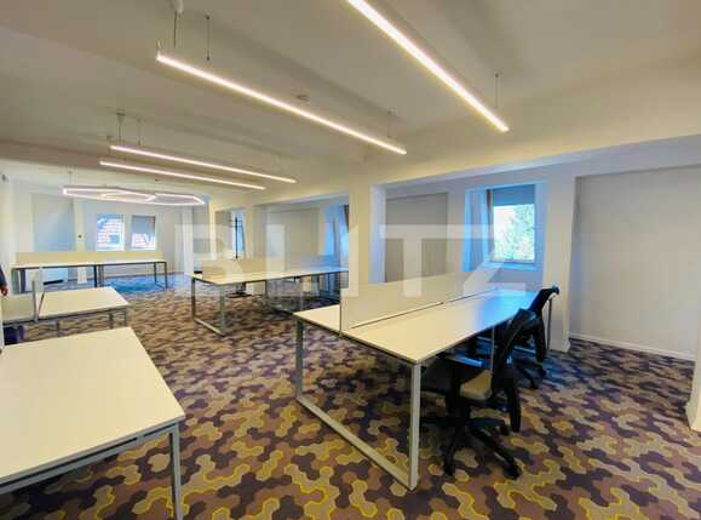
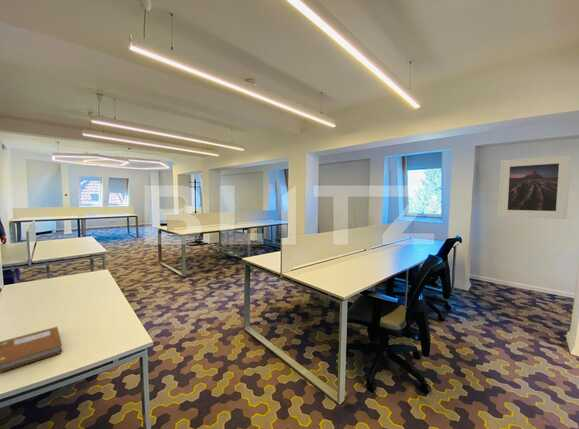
+ notebook (29, 346)
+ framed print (531, 187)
